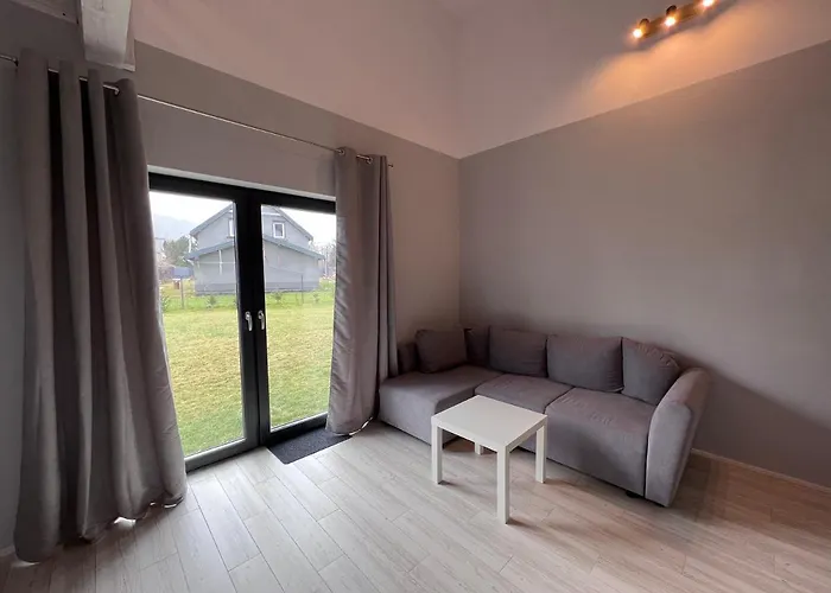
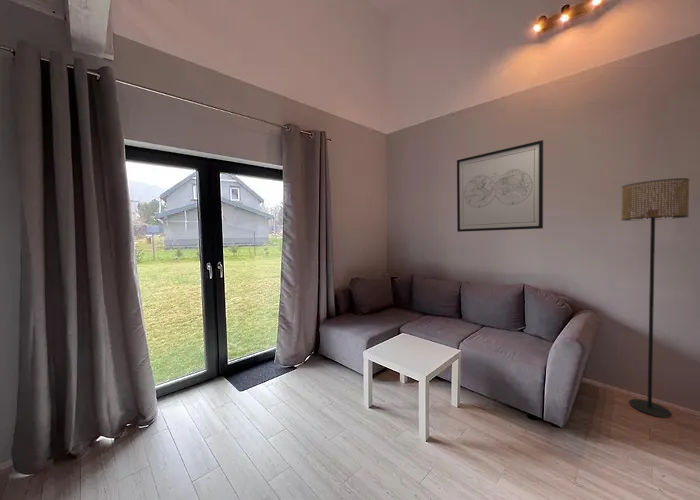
+ wall art (495, 191)
+ floor lamp (651, 297)
